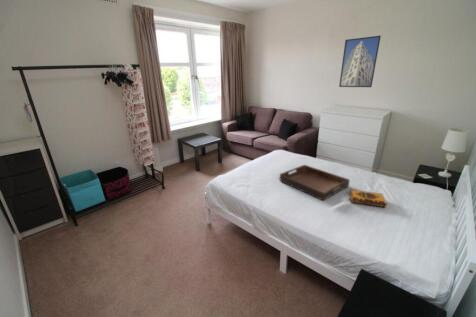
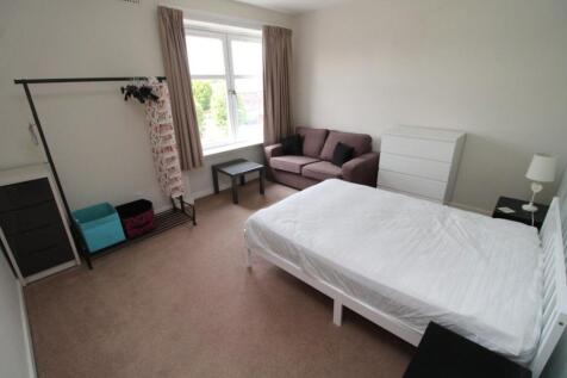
- hardback book (366, 198)
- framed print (358, 63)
- serving tray (312, 180)
